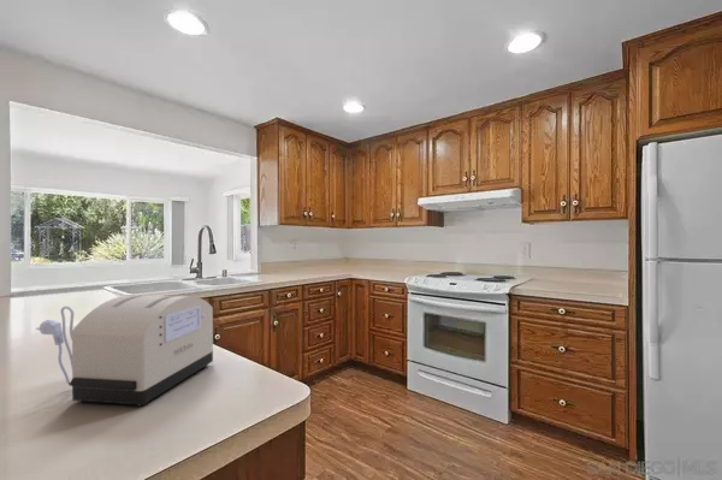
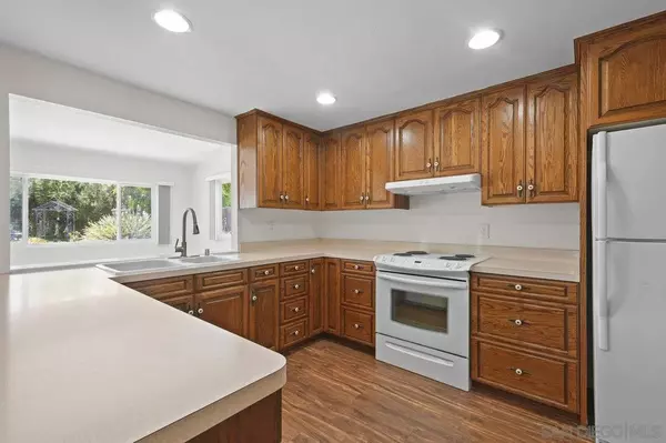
- toaster (130, 338)
